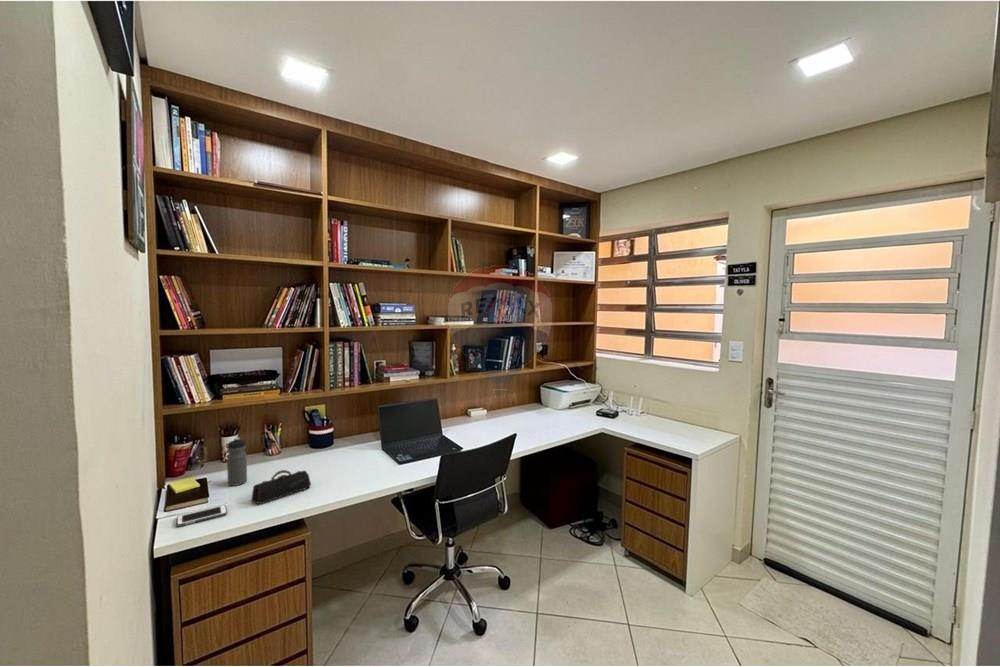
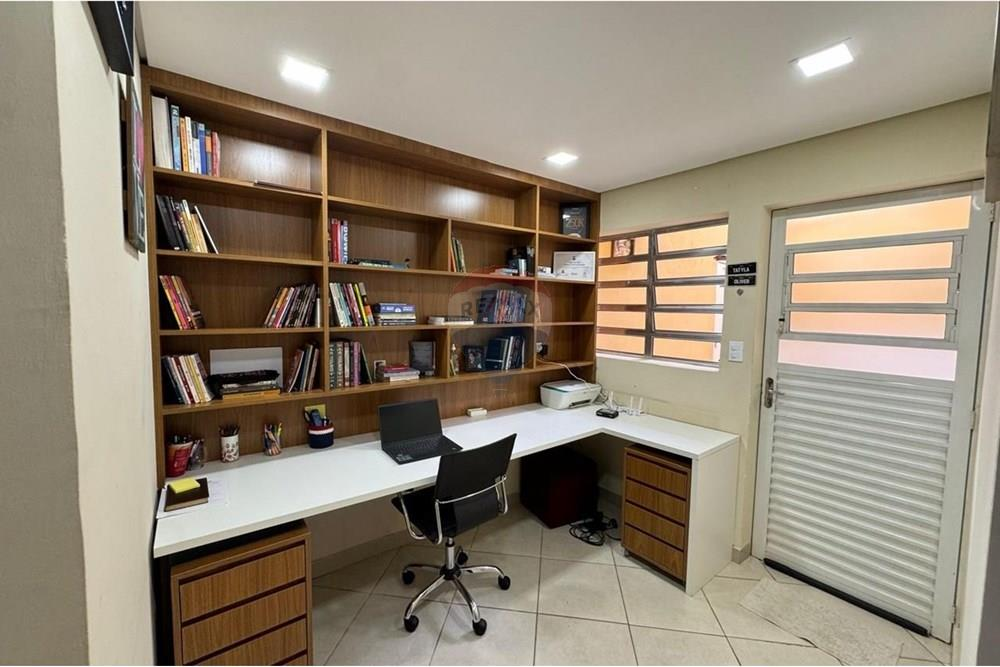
- water bottle (237, 460)
- cell phone (202, 515)
- pencil case (282, 481)
